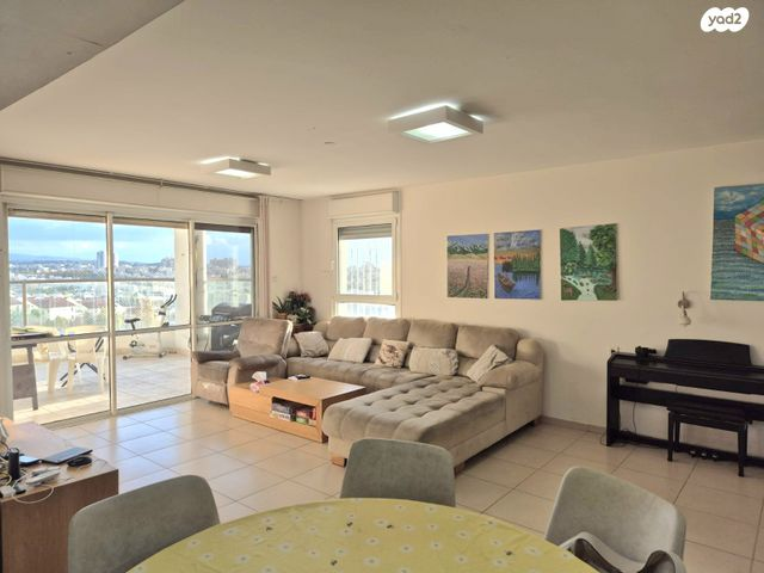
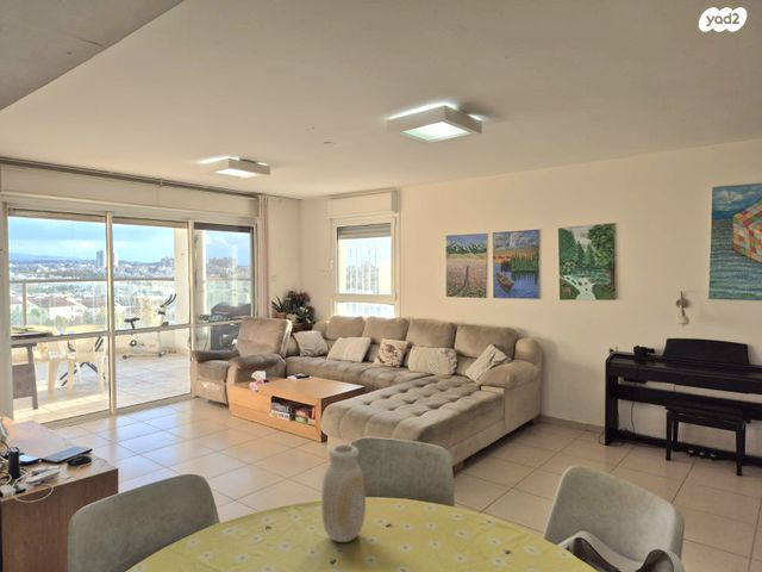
+ vase (344, 481)
